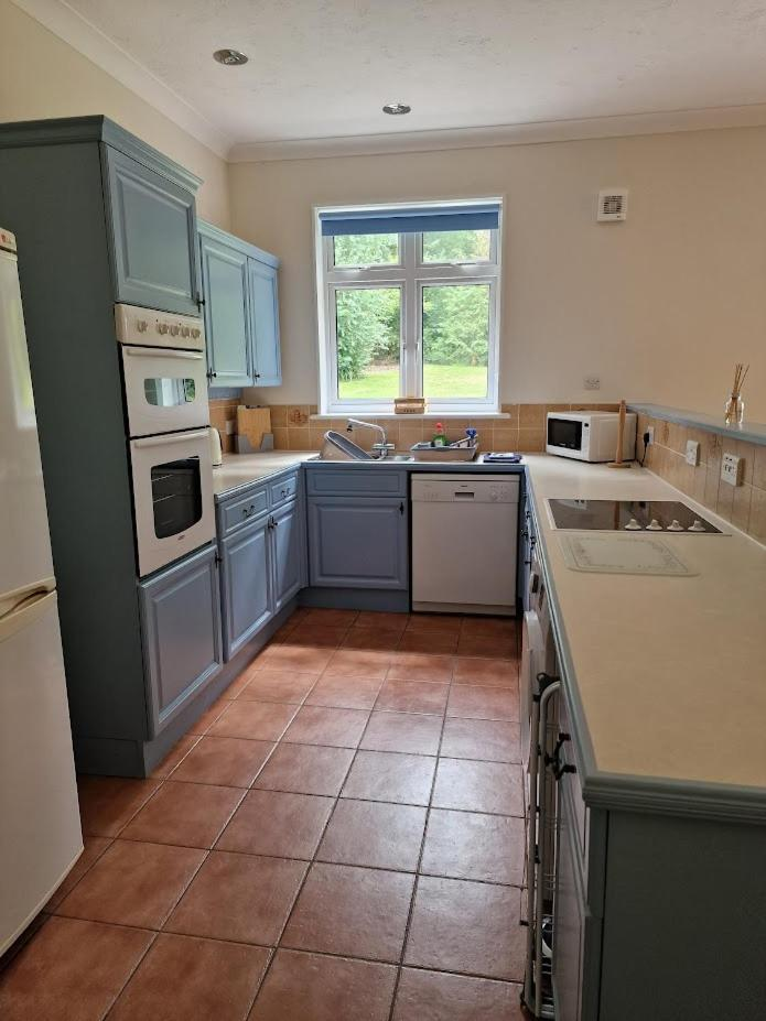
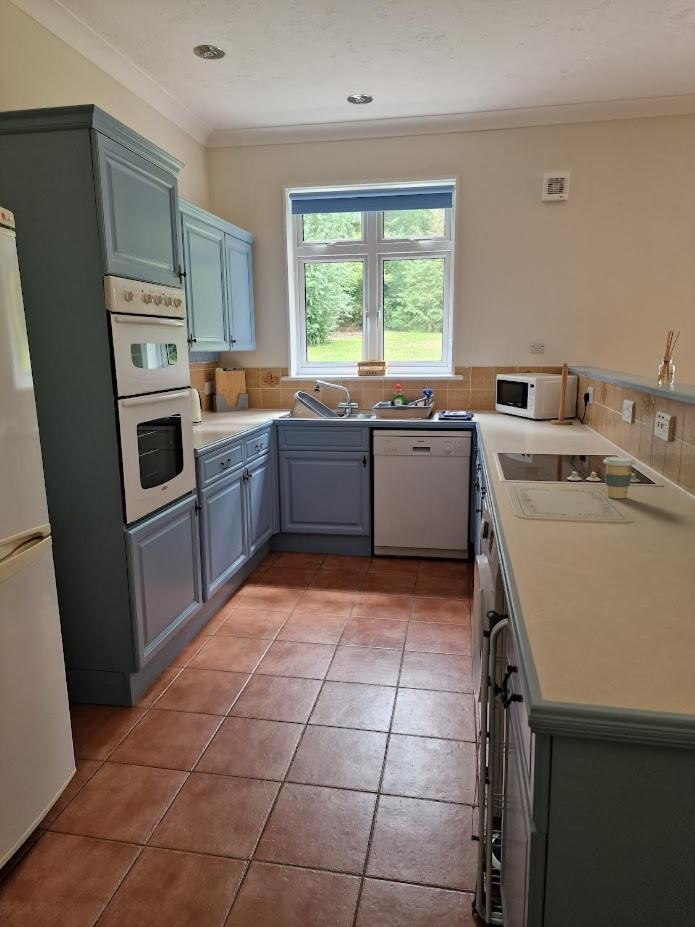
+ coffee cup (617, 477)
